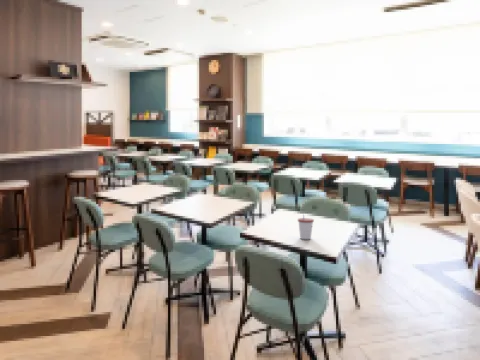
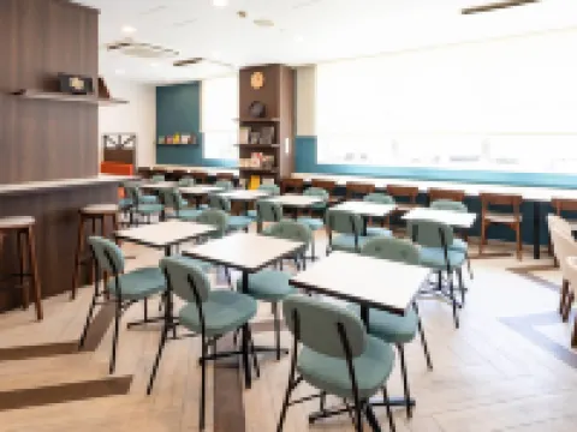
- cup (305, 226)
